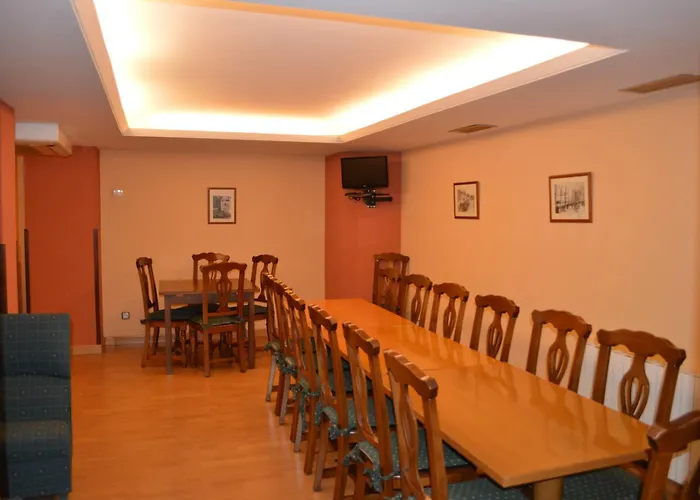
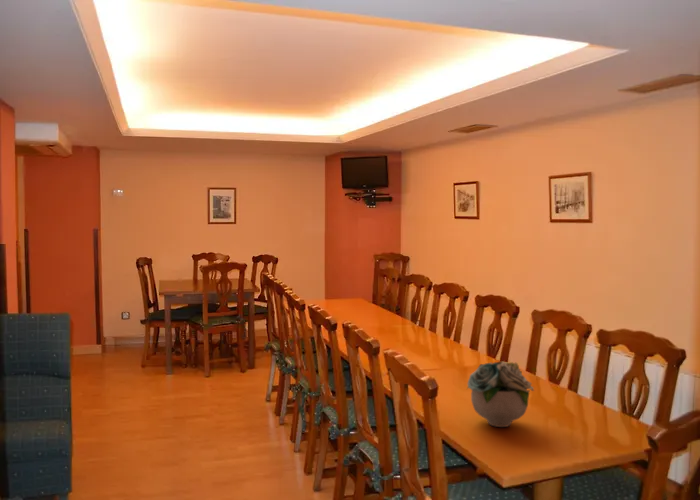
+ flower arrangement (499, 392)
